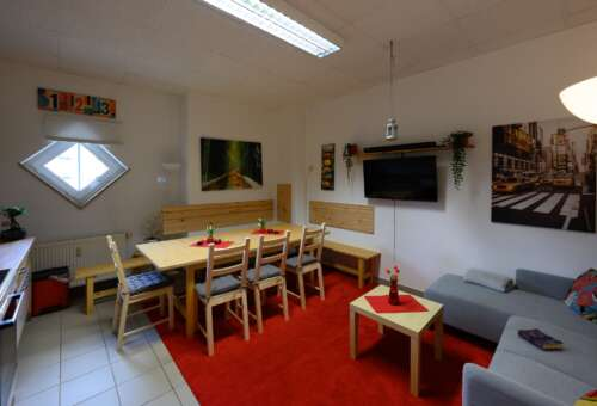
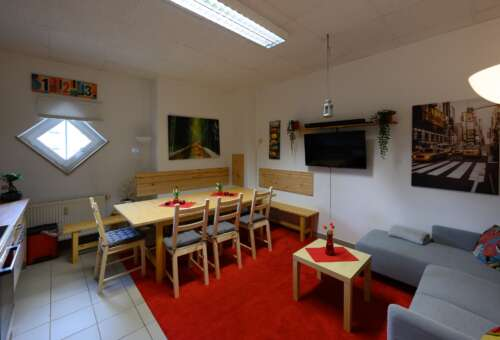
- book (538, 338)
